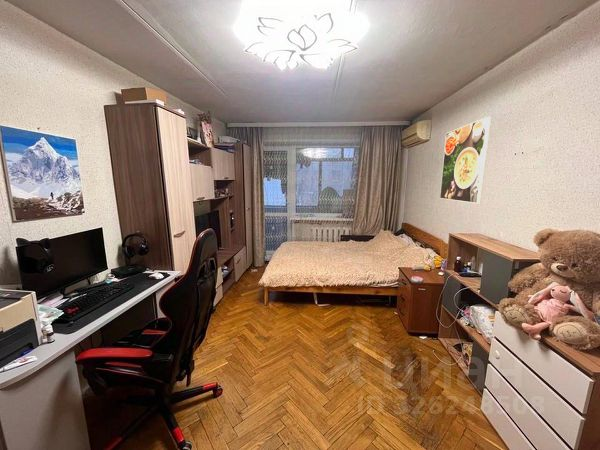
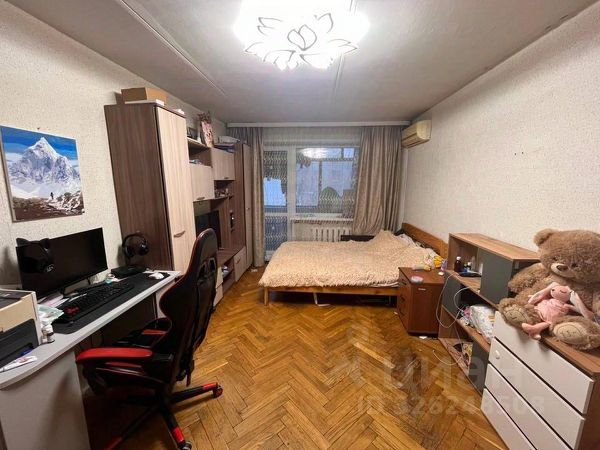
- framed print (461, 164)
